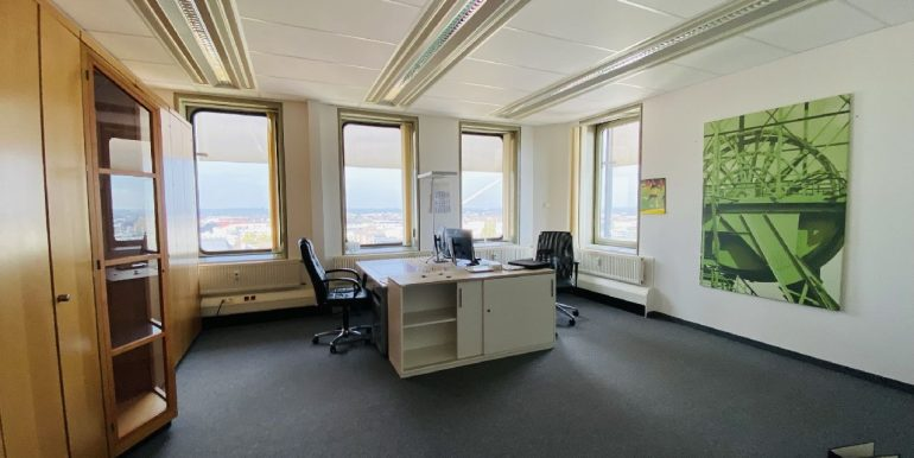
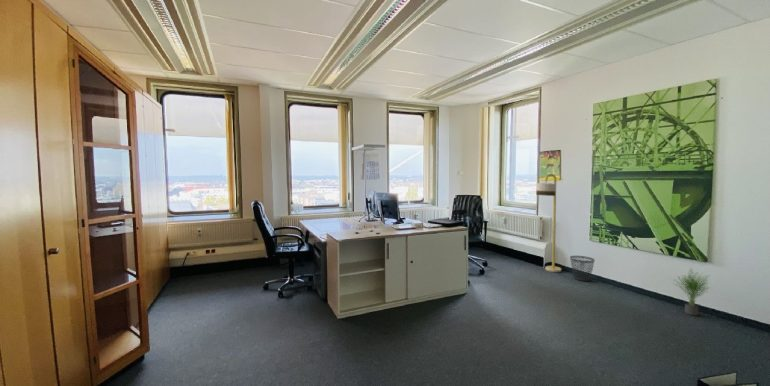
+ wastebasket (581, 268)
+ floor lamp (553, 222)
+ potted plant (688, 289)
